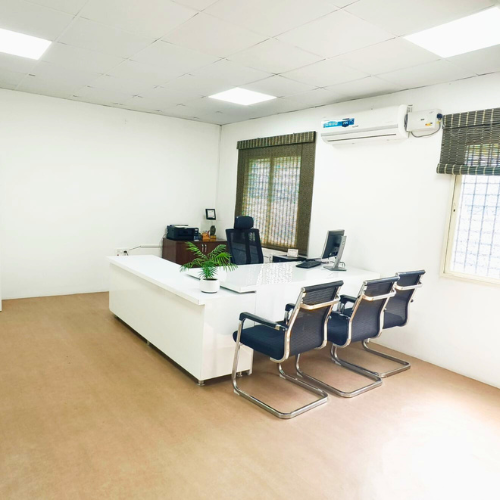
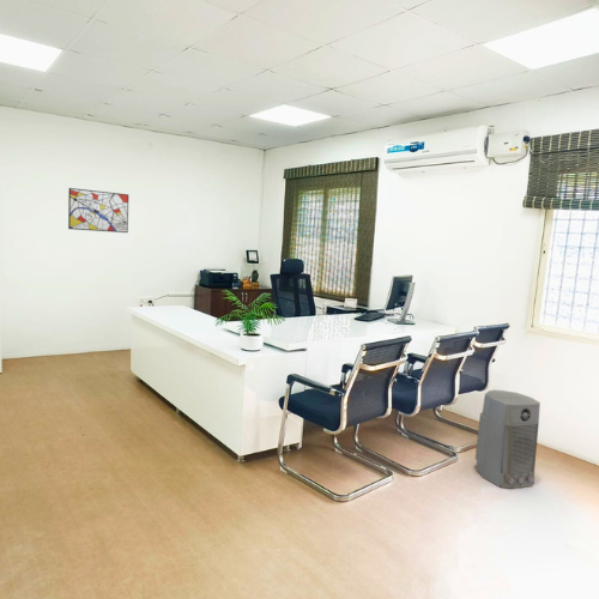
+ wall art (99, 211)
+ air purifier (506, 436)
